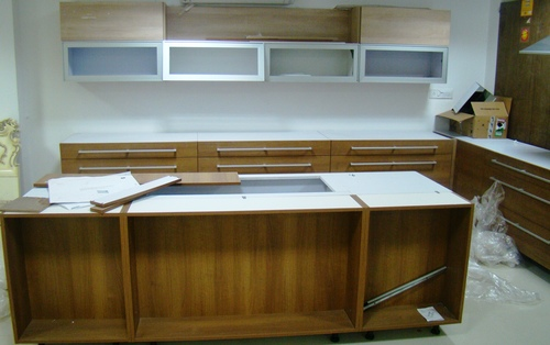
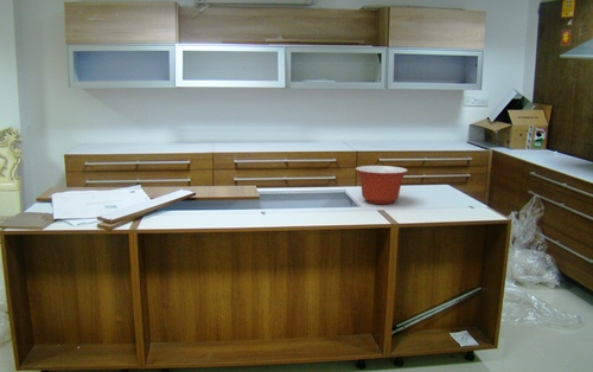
+ mixing bowl (381, 185)
